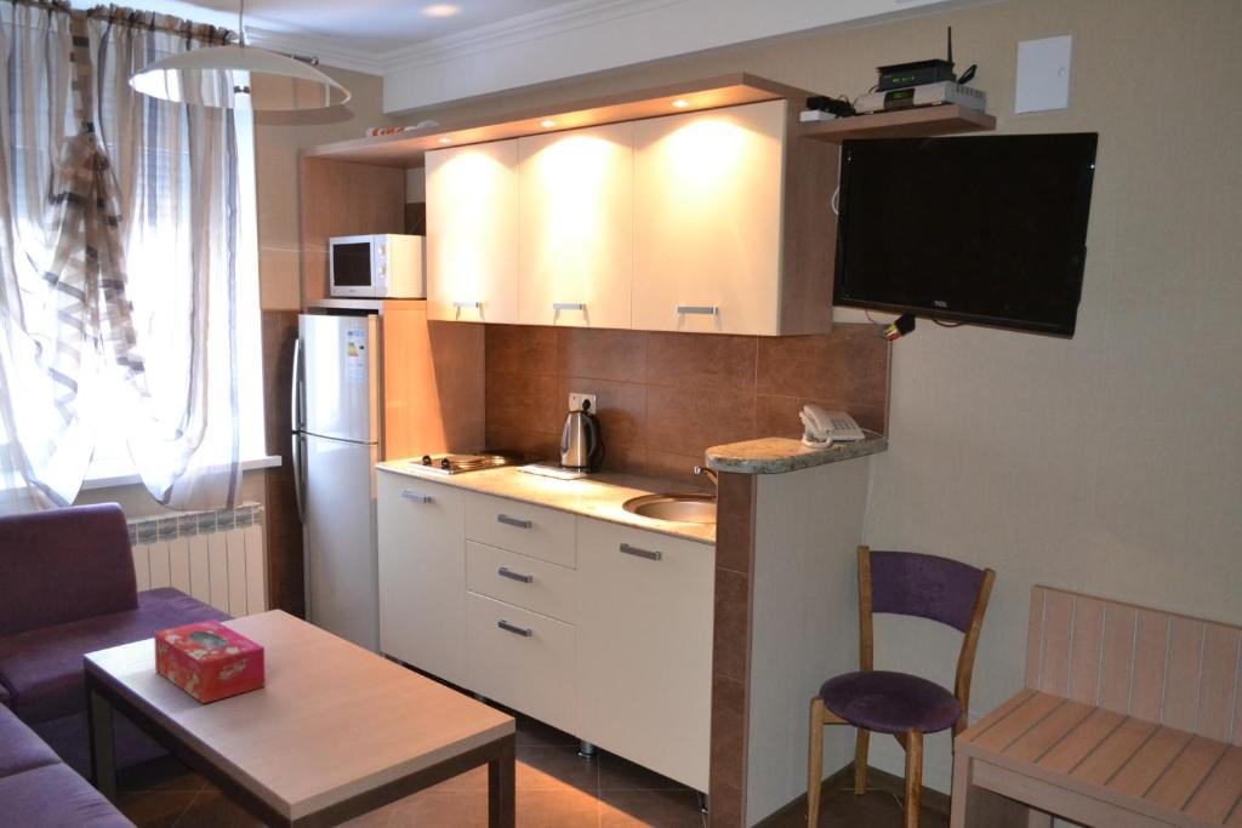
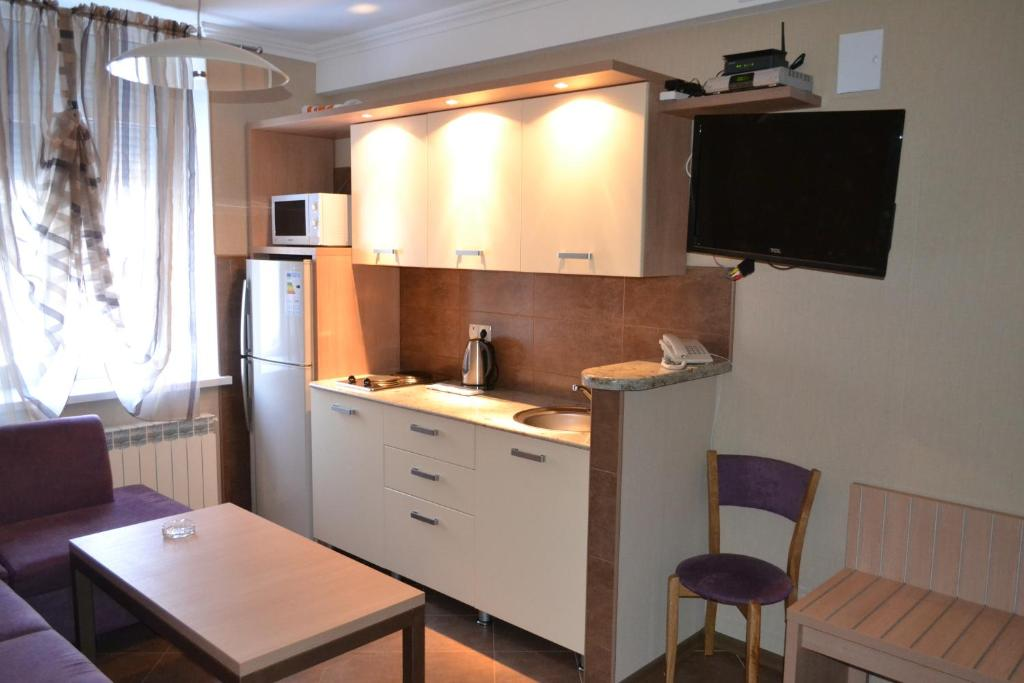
- tissue box (209, 658)
